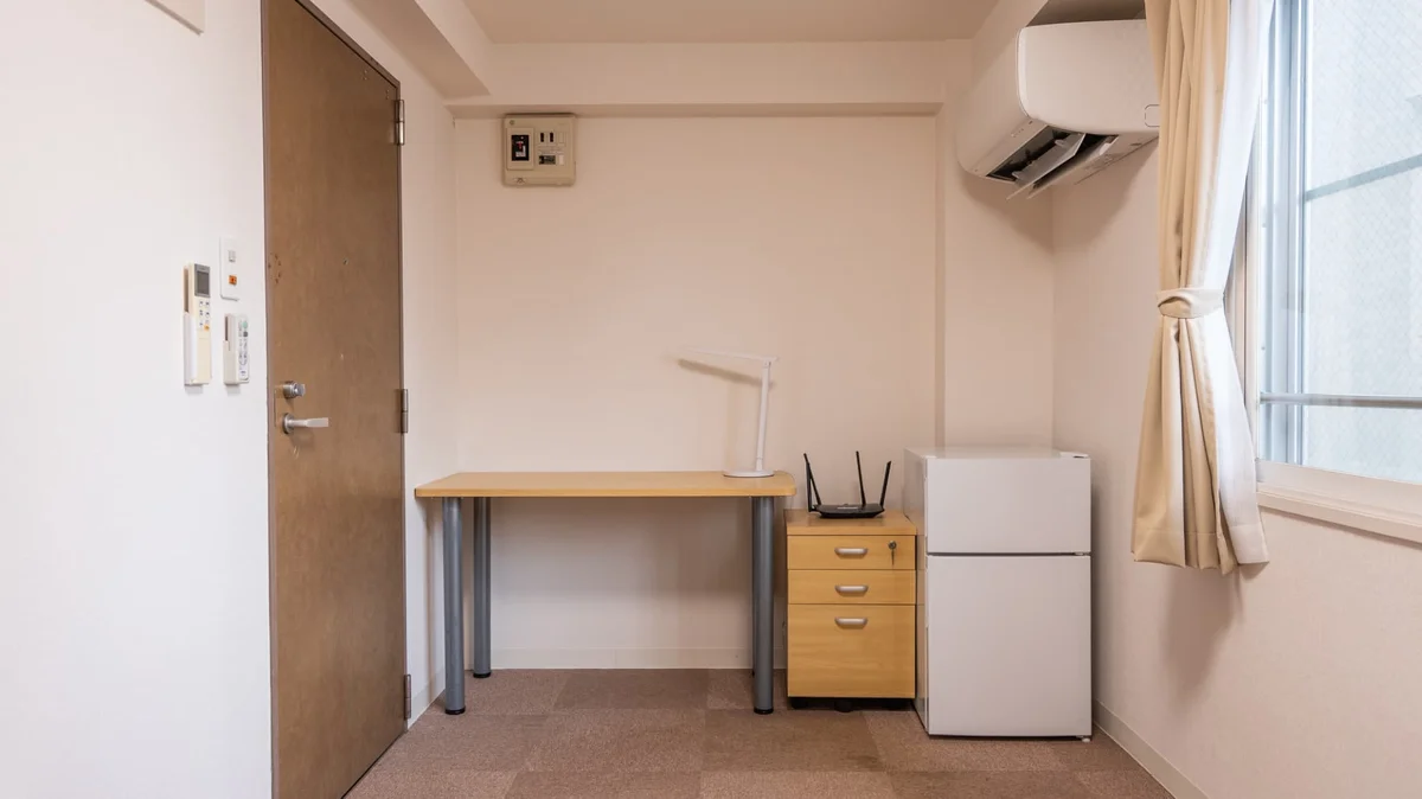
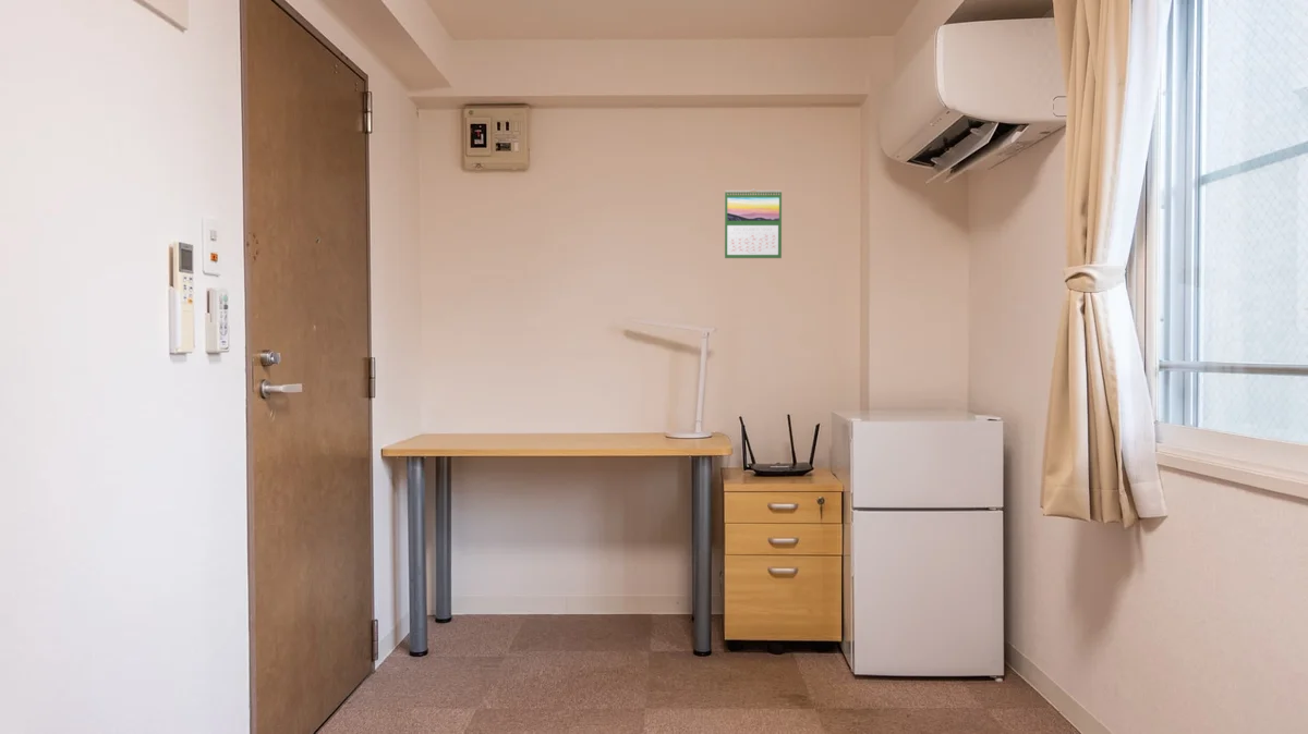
+ calendar (752, 223)
